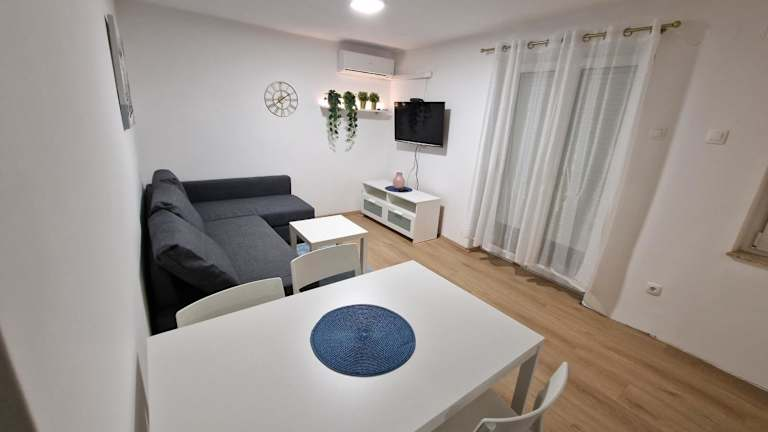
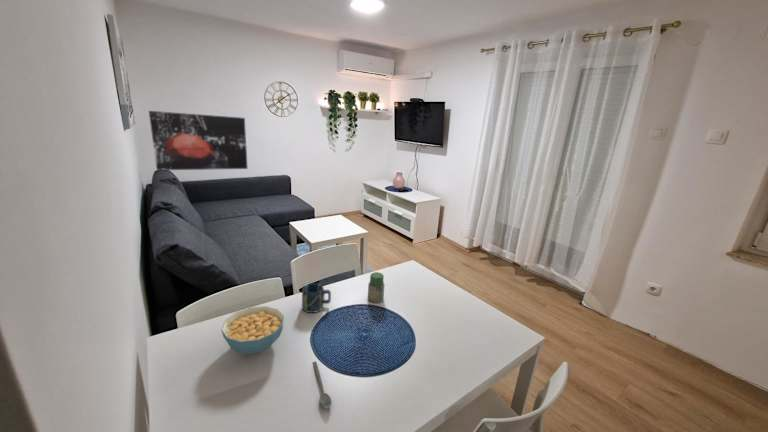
+ cup (316, 297)
+ jar (376, 286)
+ cereal bowl (254, 334)
+ wall art (202, 142)
+ spoon (320, 382)
